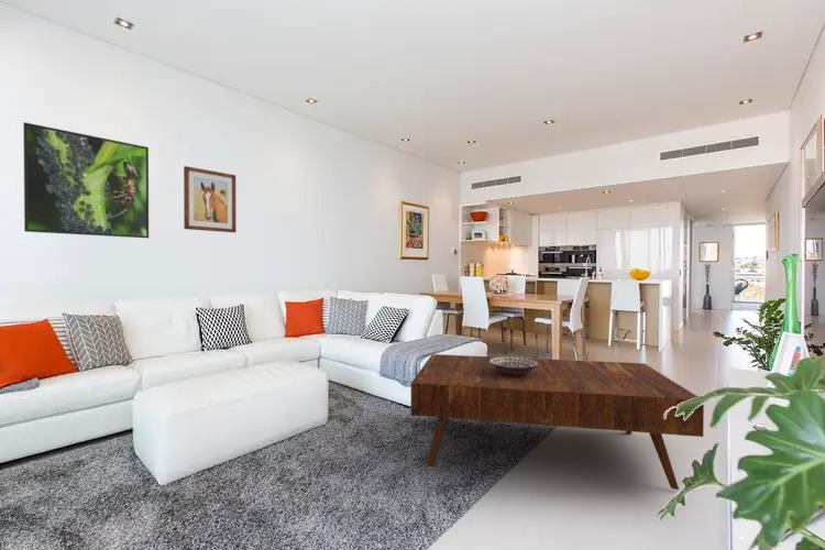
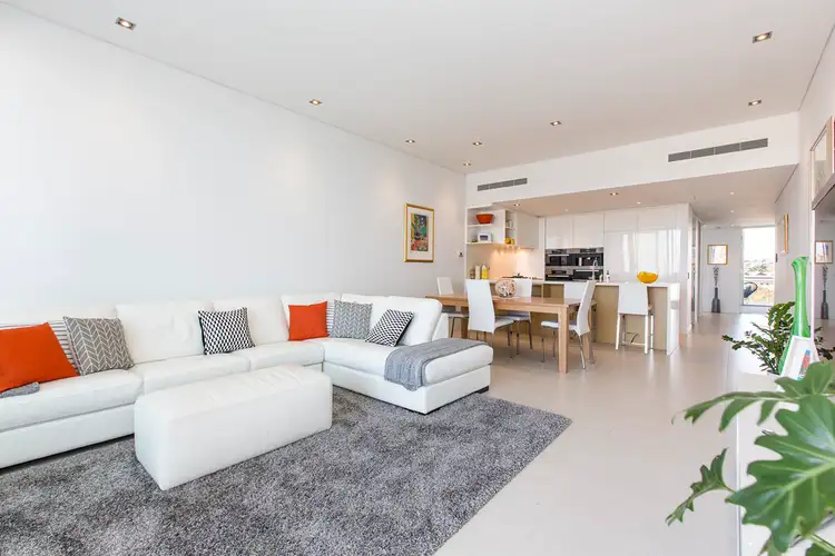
- wall art (210, 200)
- coffee table (538, 408)
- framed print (91, 185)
- decorative bowl (513, 366)
